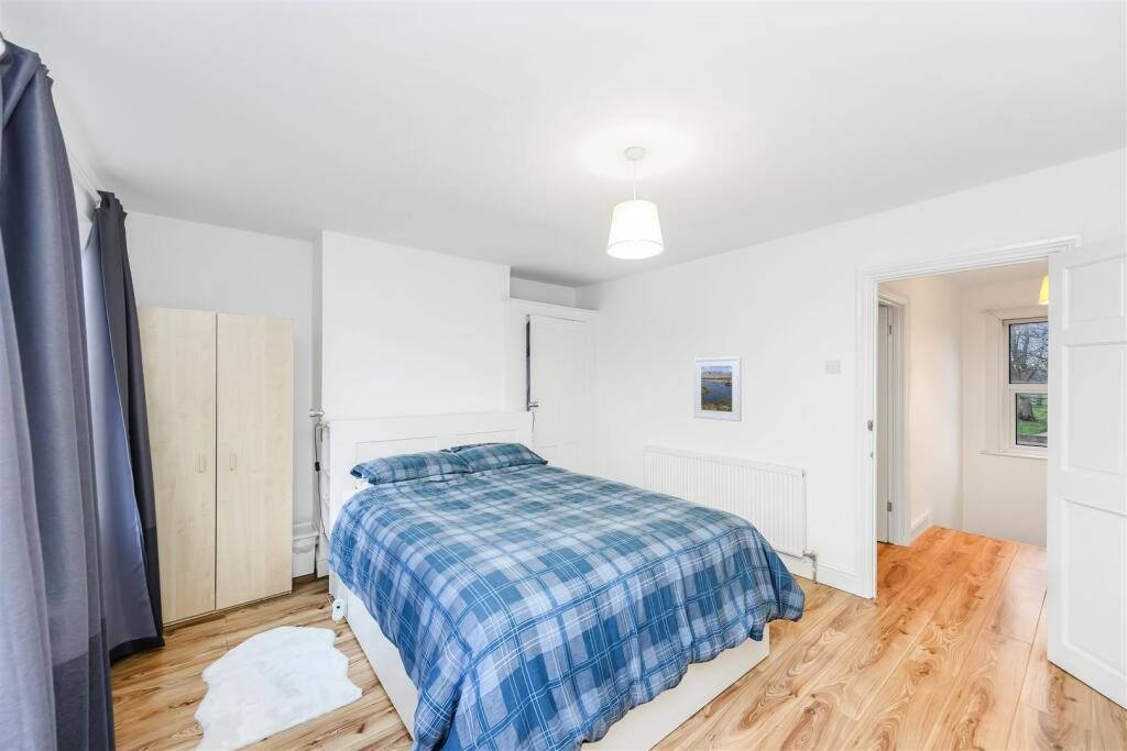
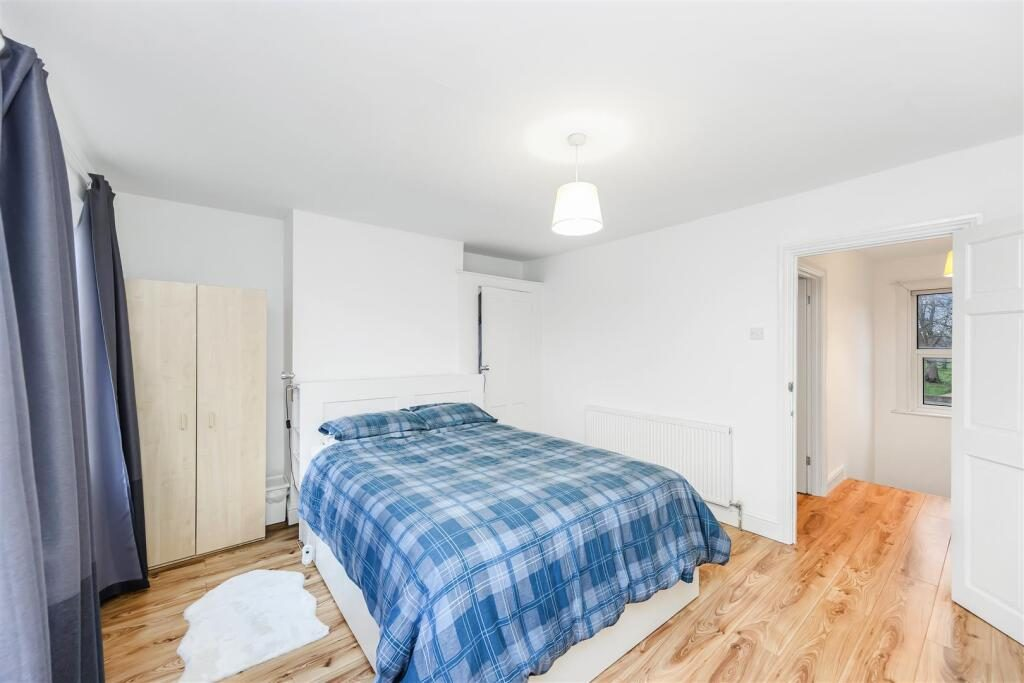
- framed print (716, 388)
